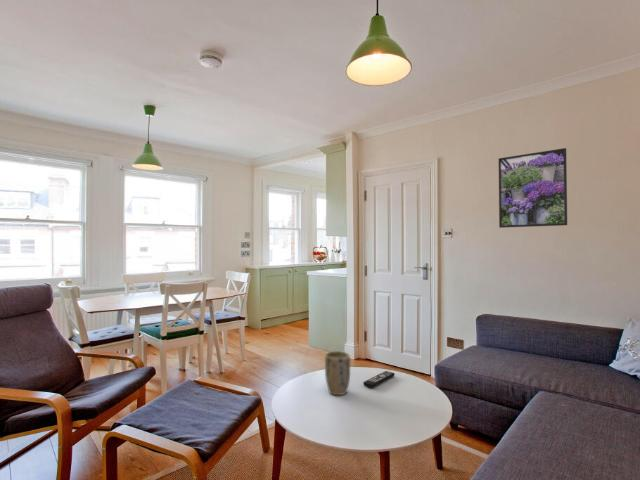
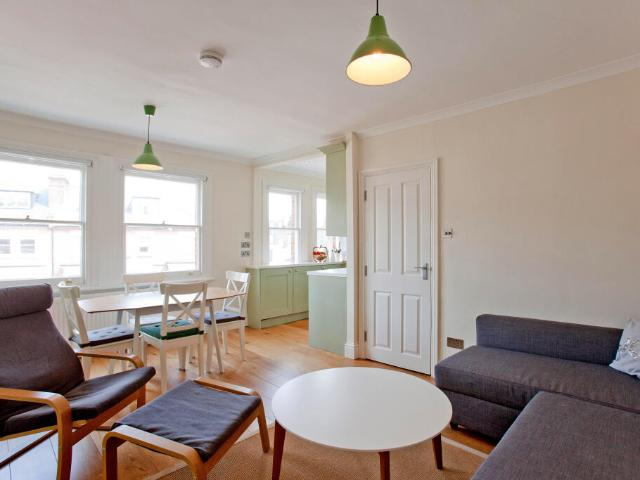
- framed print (531, 190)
- plant pot (337, 373)
- remote control (379, 379)
